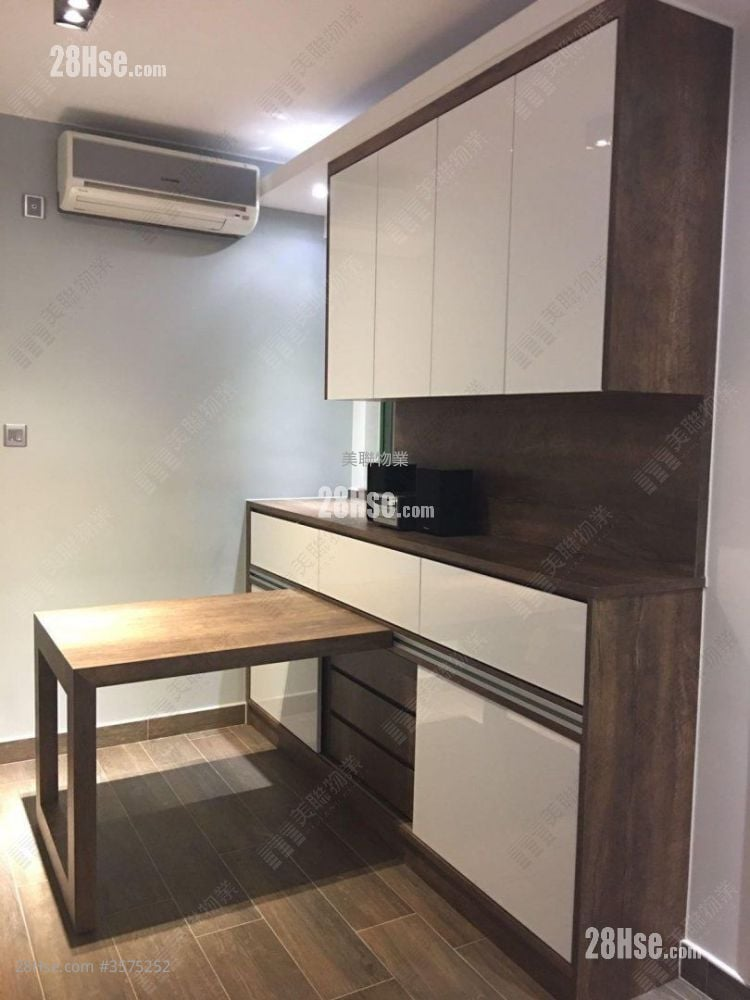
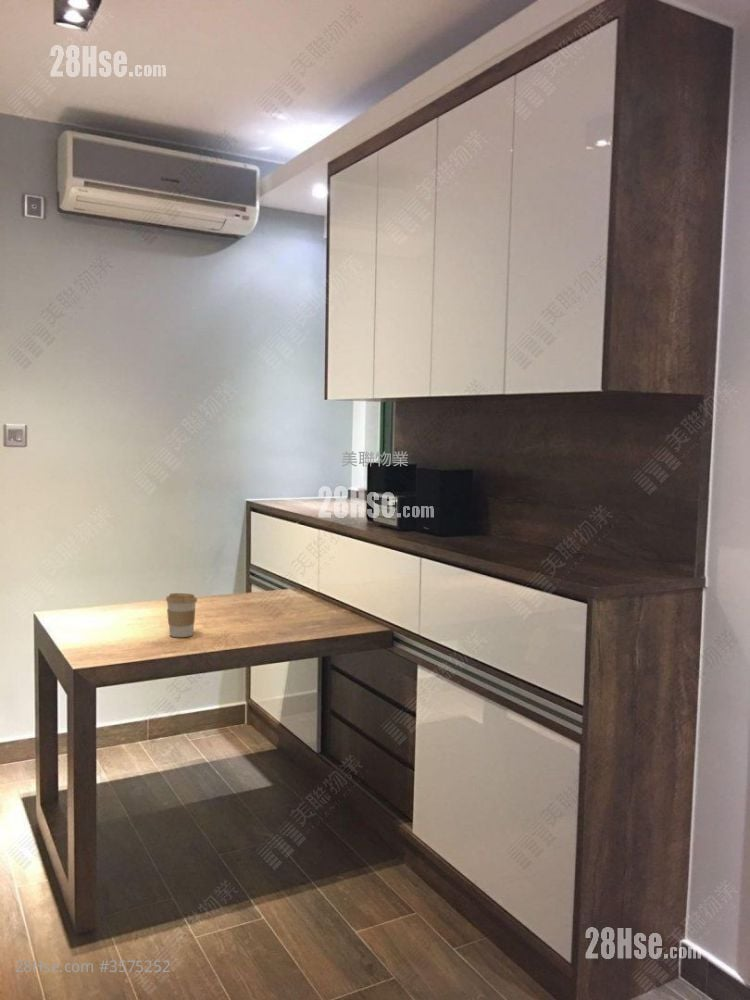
+ coffee cup (181, 613)
